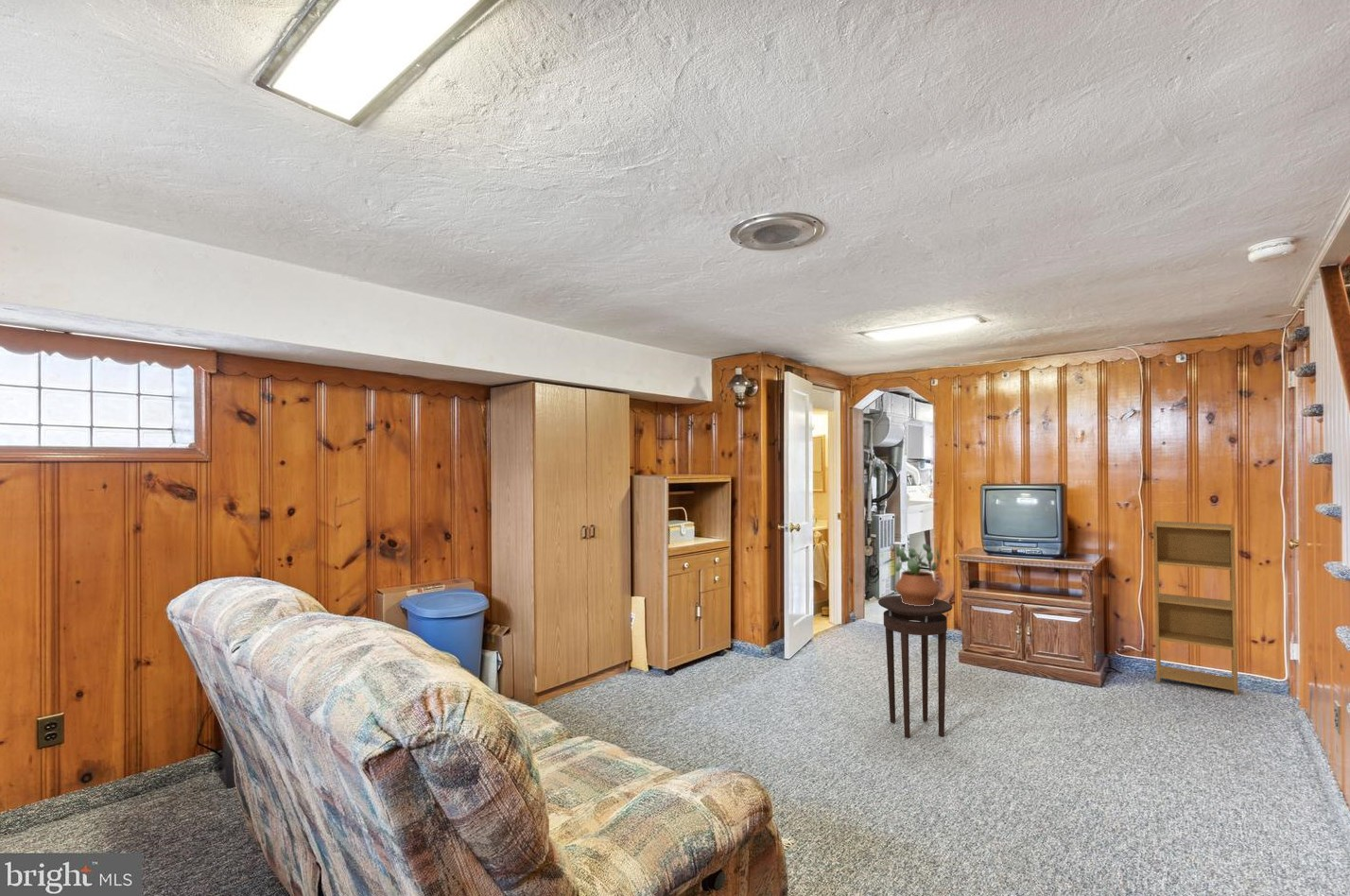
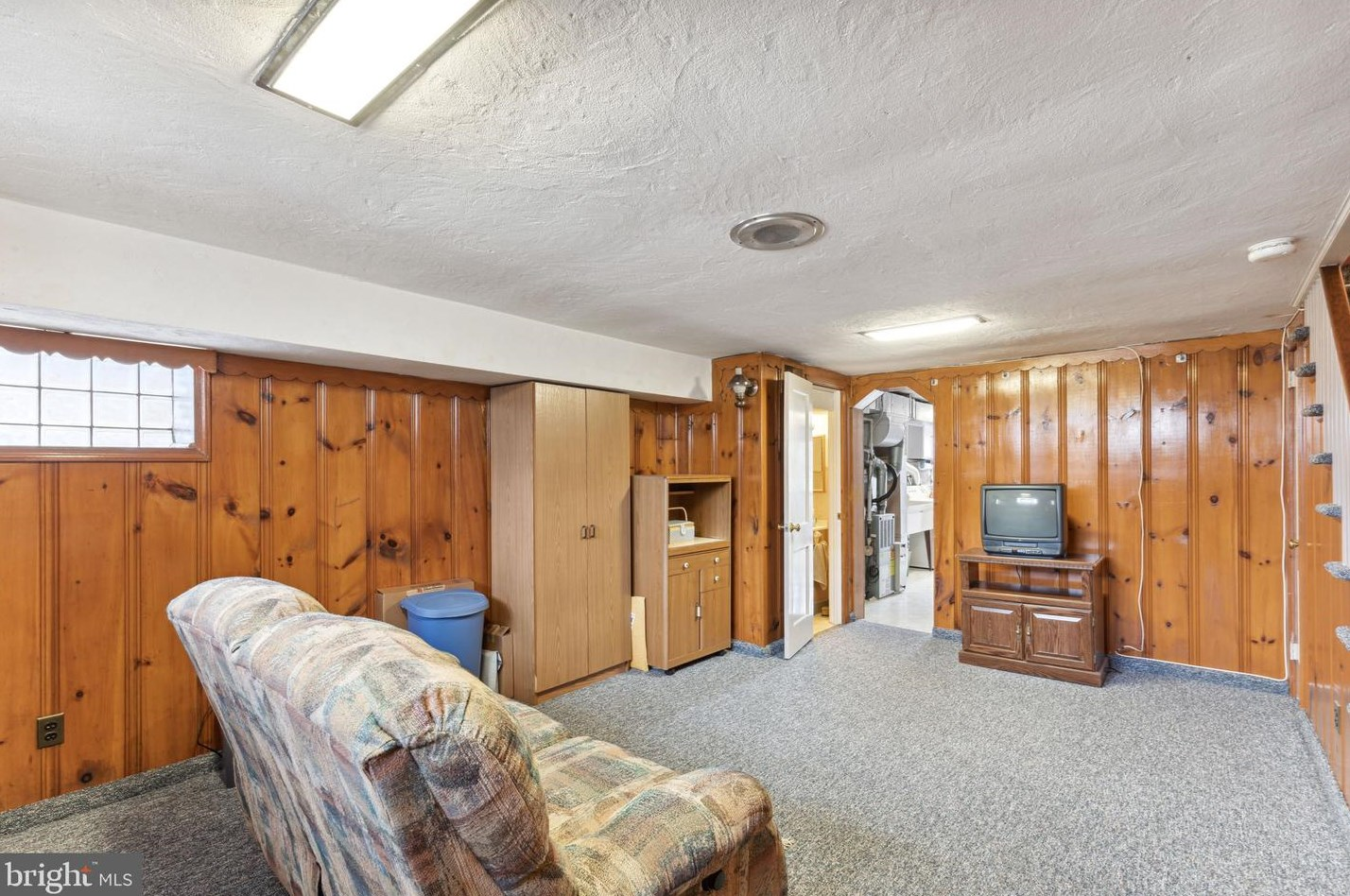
- stool (909, 666)
- potted plant (911, 572)
- shelving unit (1193, 603)
